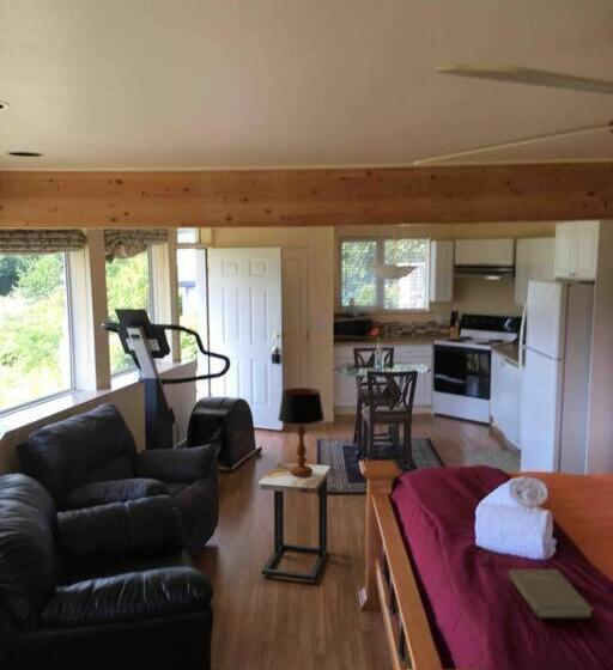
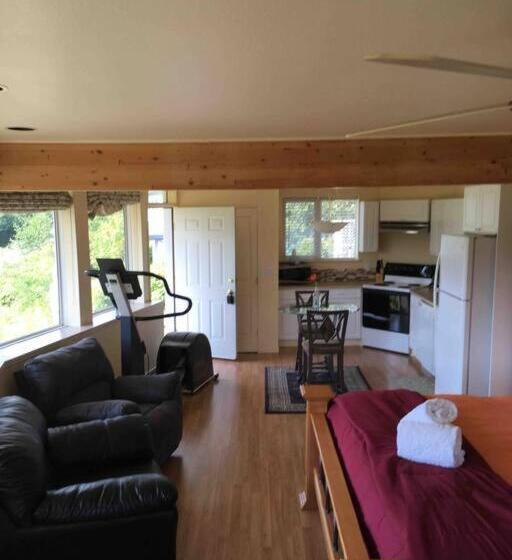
- side table (283, 518)
- table lamp (301, 432)
- book (547, 592)
